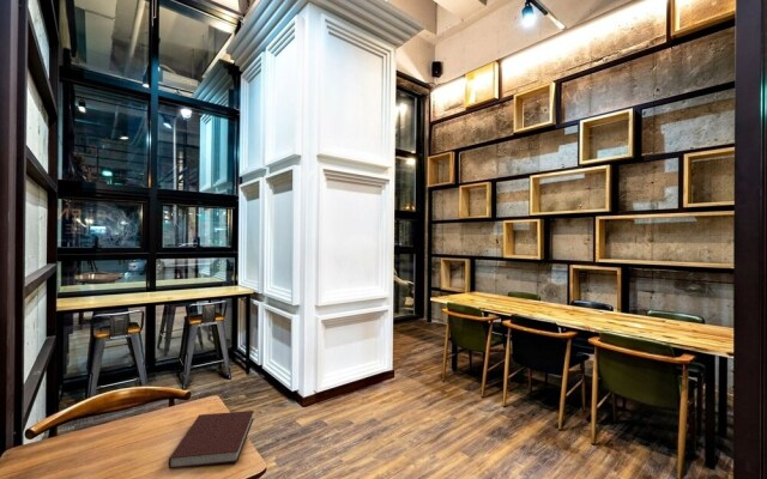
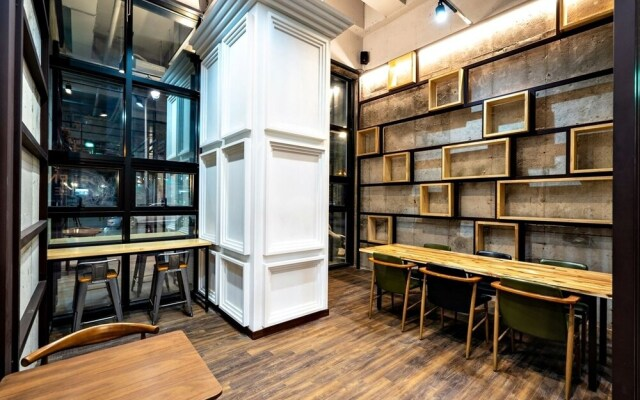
- notebook (216, 436)
